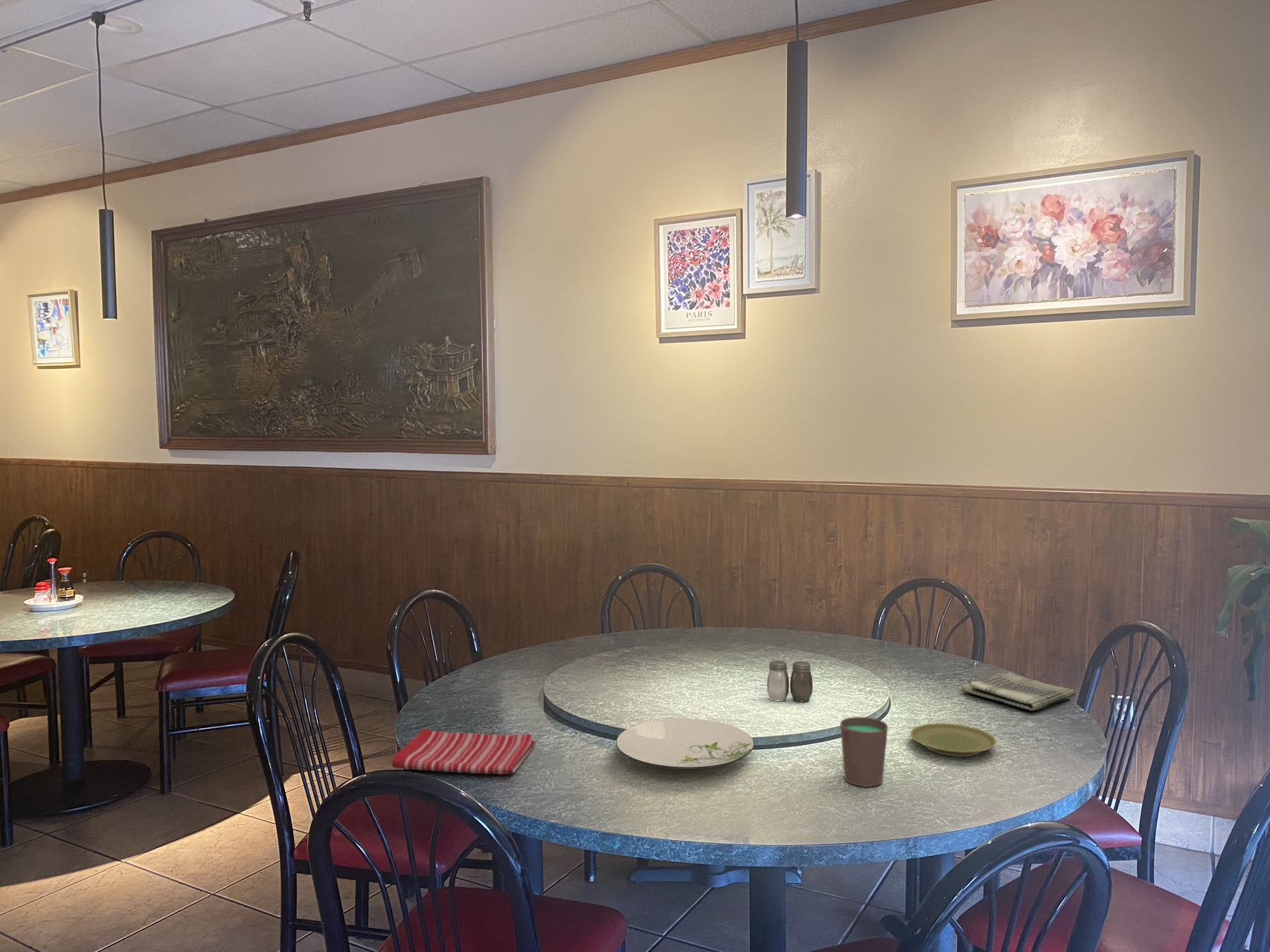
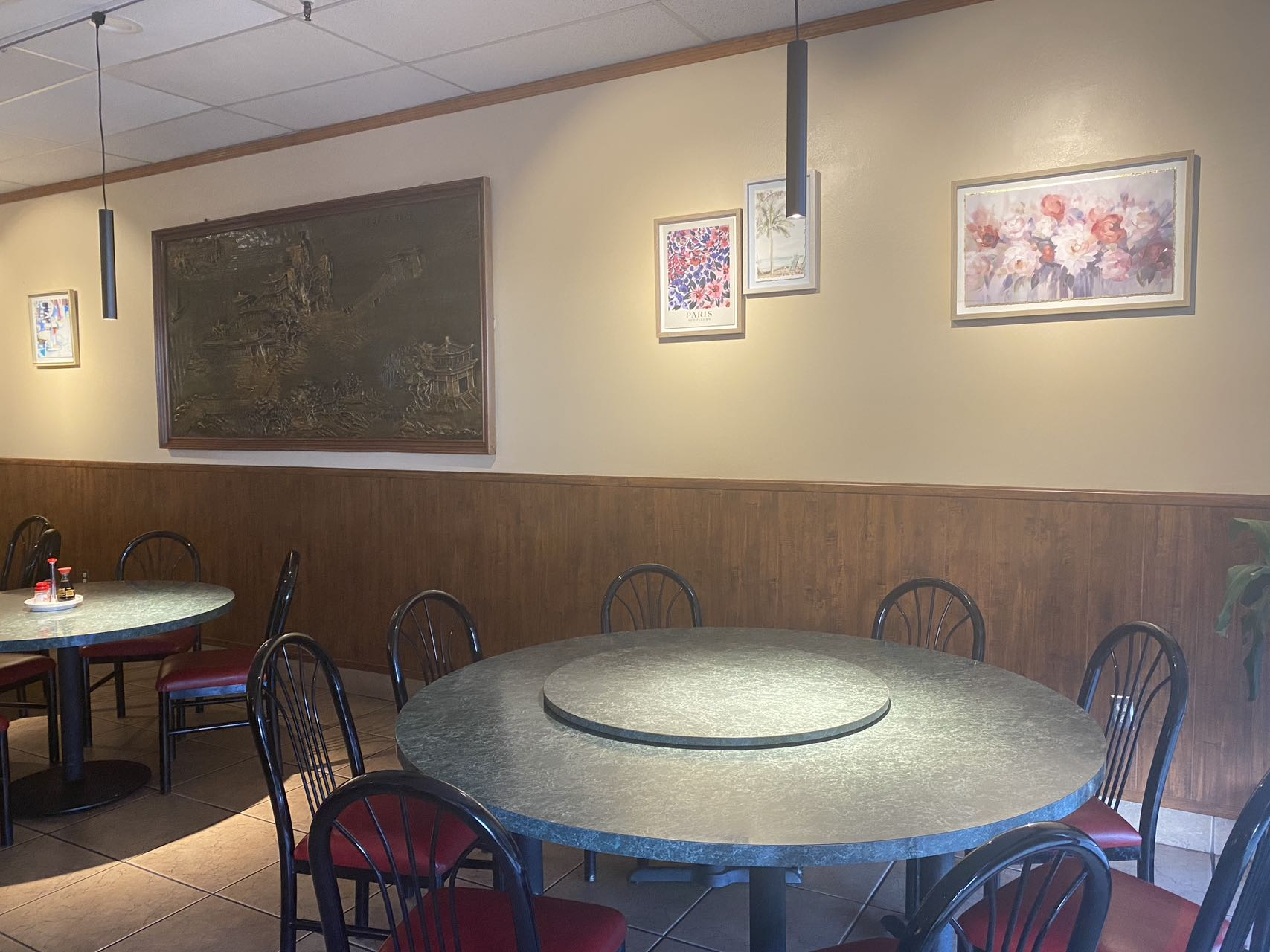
- salt and pepper shaker (790, 681)
- cup (863, 751)
- dish towel (465, 750)
- dish towel (1016, 688)
- plate (684, 750)
- plate (952, 742)
